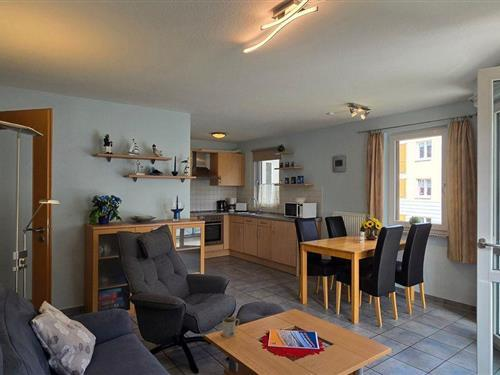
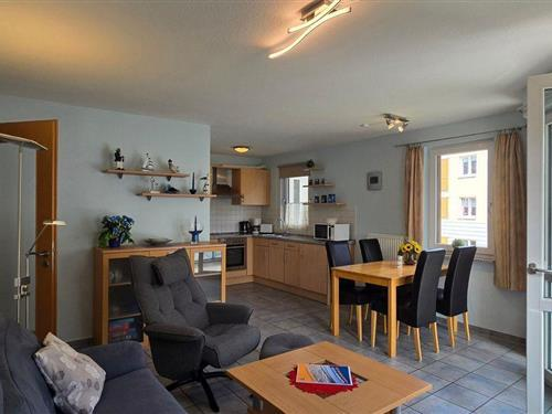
- mug (231, 326)
